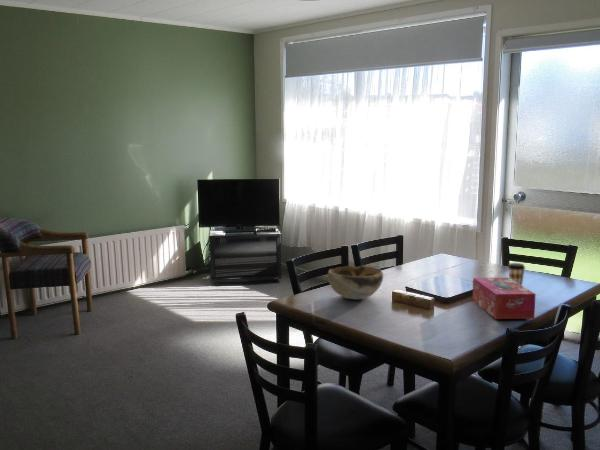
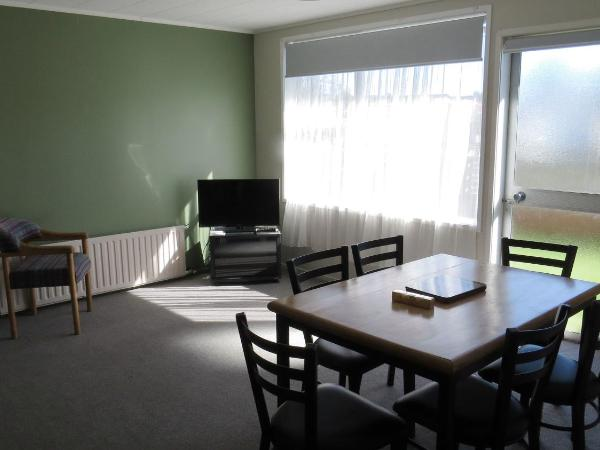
- coffee cup (516, 276)
- tissue box (501, 297)
- decorative bowl (355, 284)
